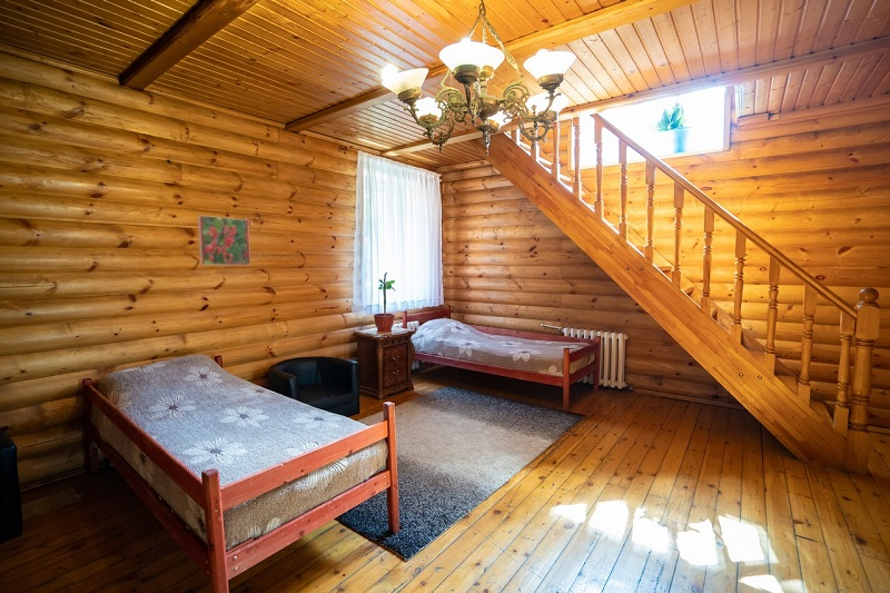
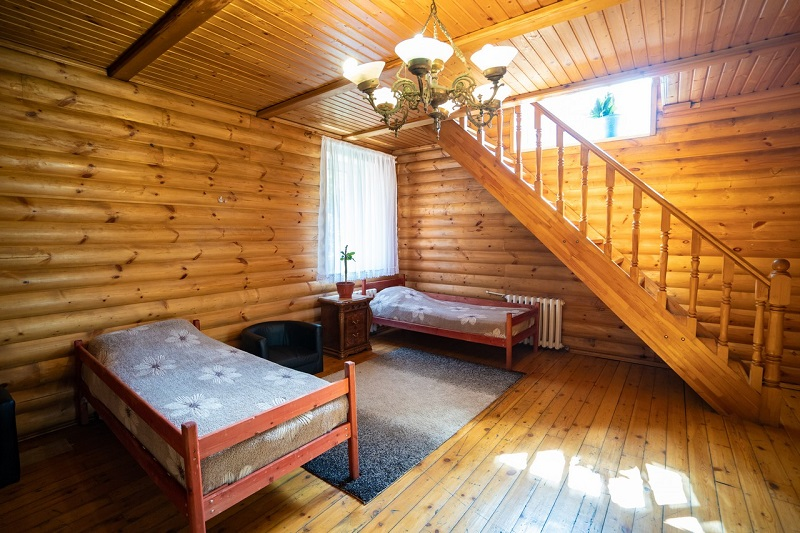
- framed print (225, 241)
